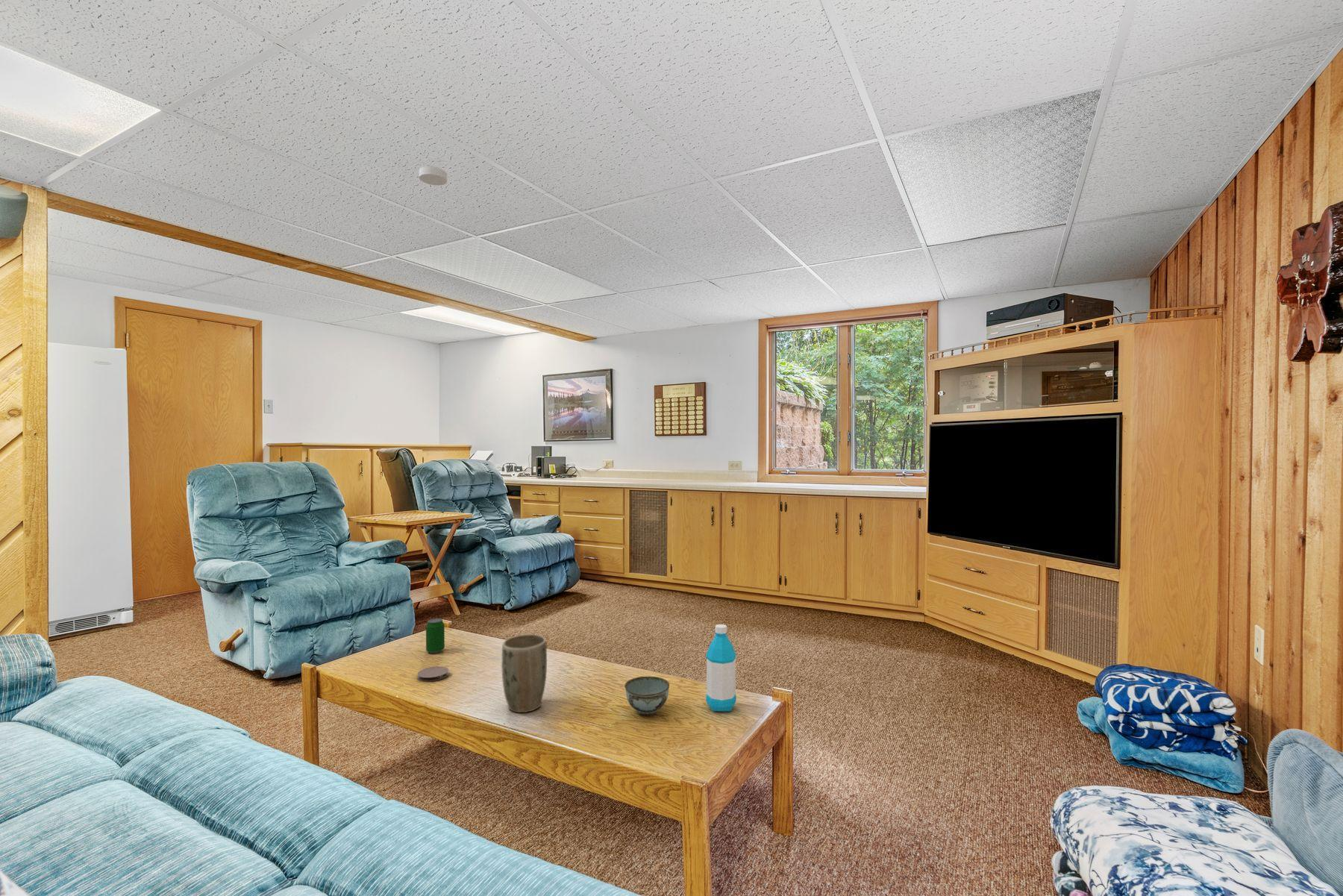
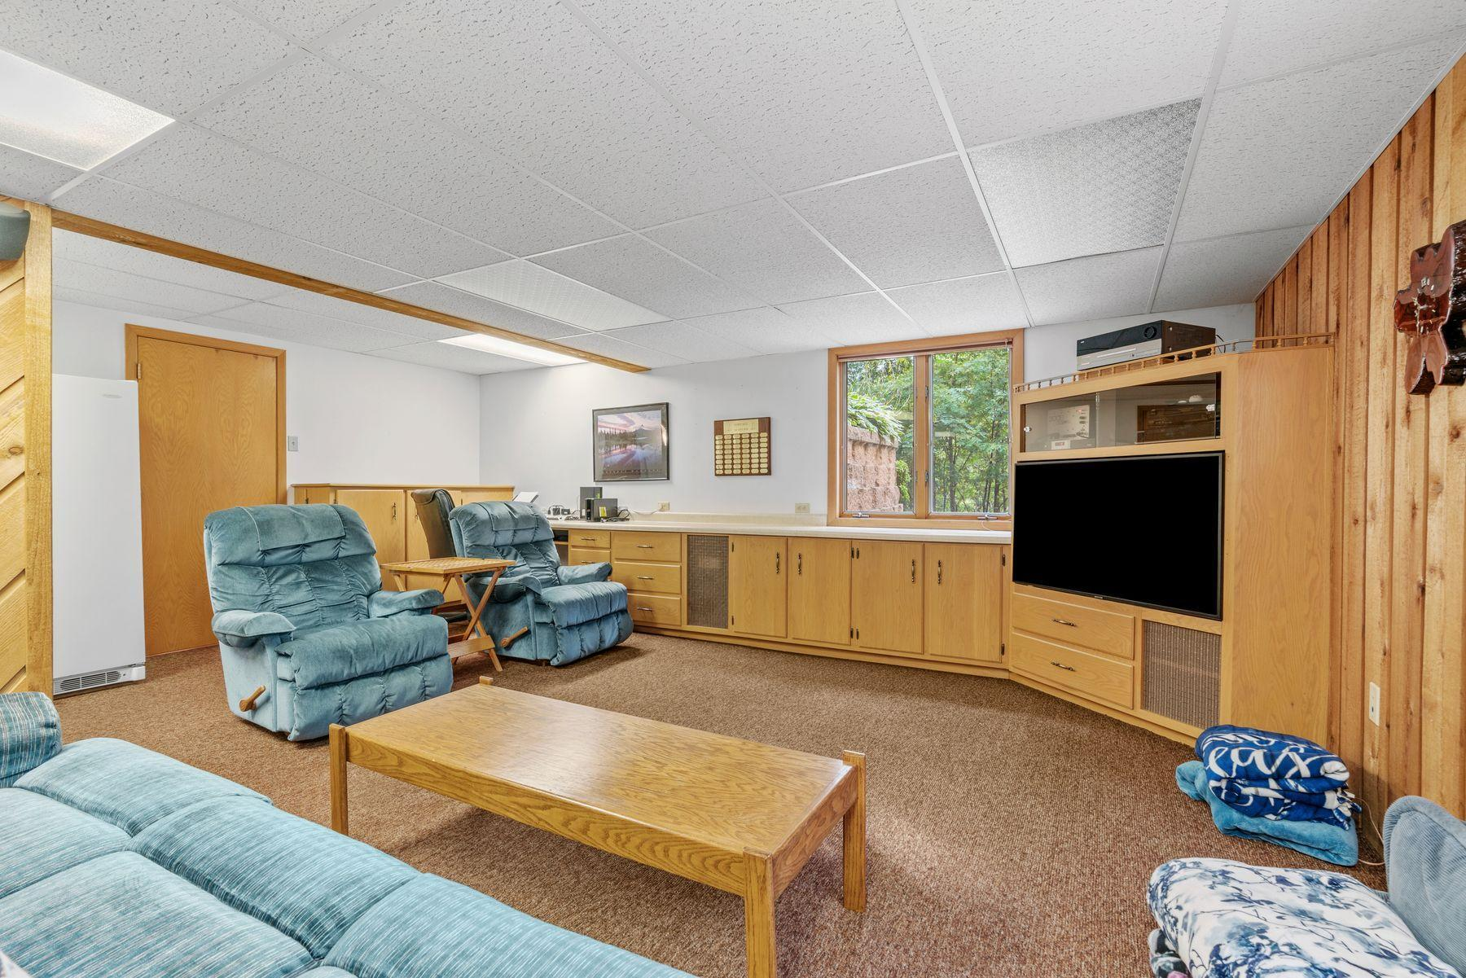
- coaster (433, 674)
- smoke detector (433, 173)
- water bottle (721, 666)
- plant pot (525, 673)
- beverage can (435, 636)
- bowl (647, 698)
